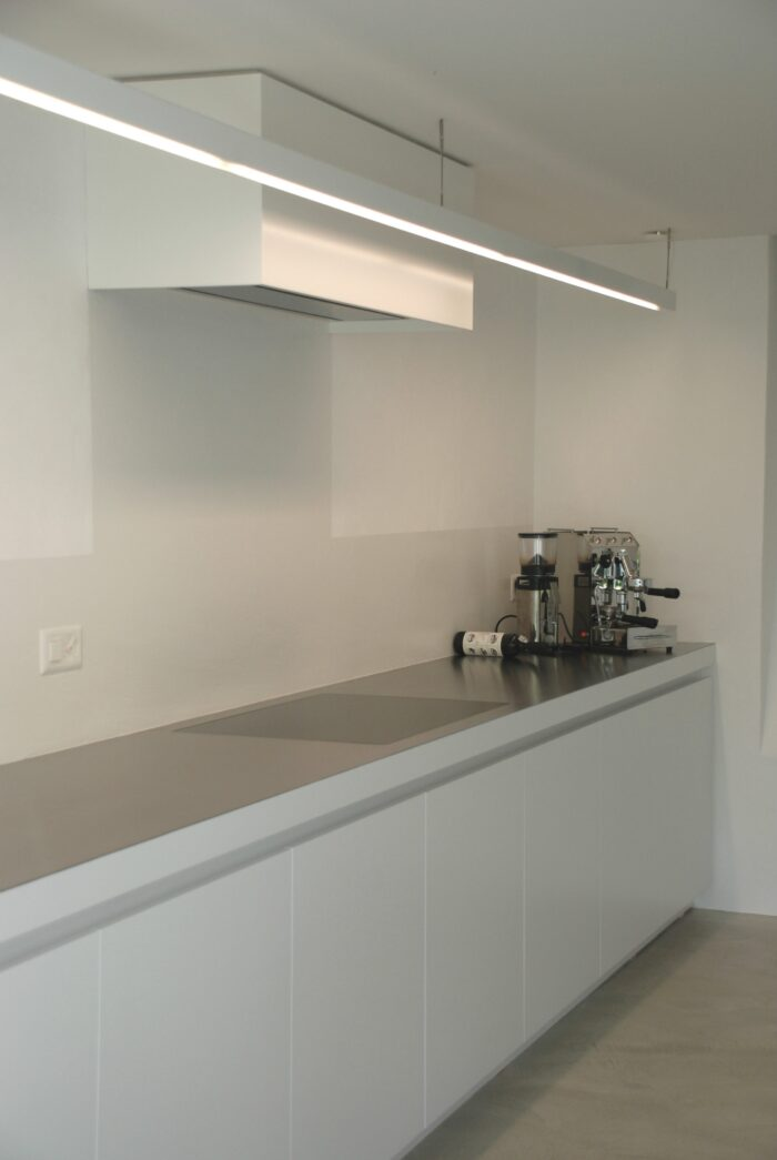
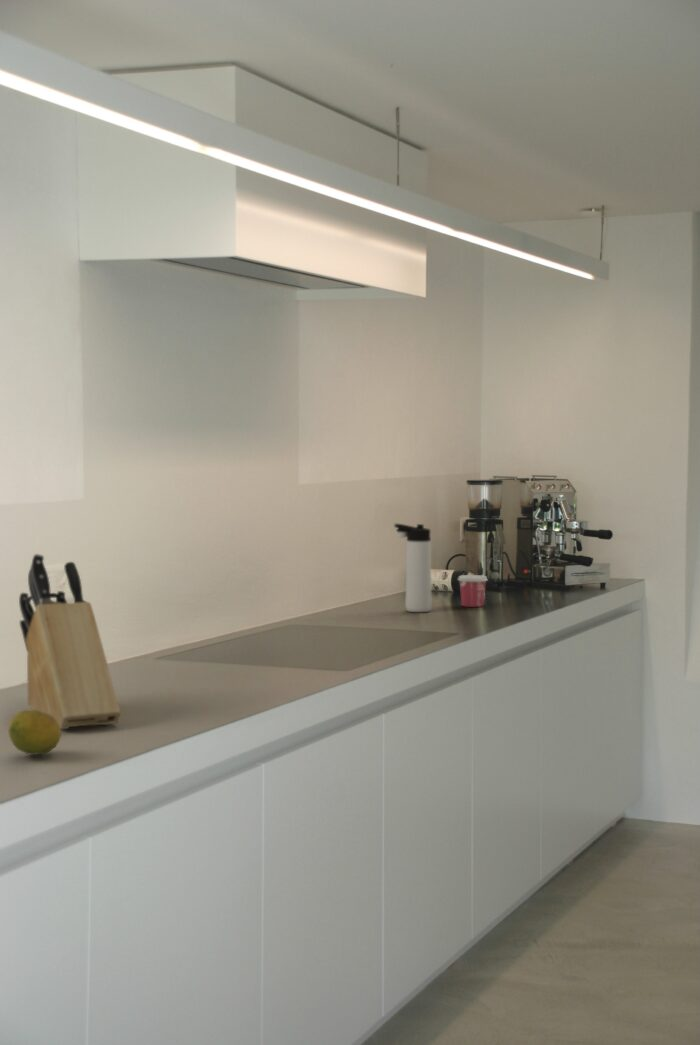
+ thermos bottle (412, 567)
+ fruit (35, 731)
+ knife block (65, 635)
+ cup (472, 591)
